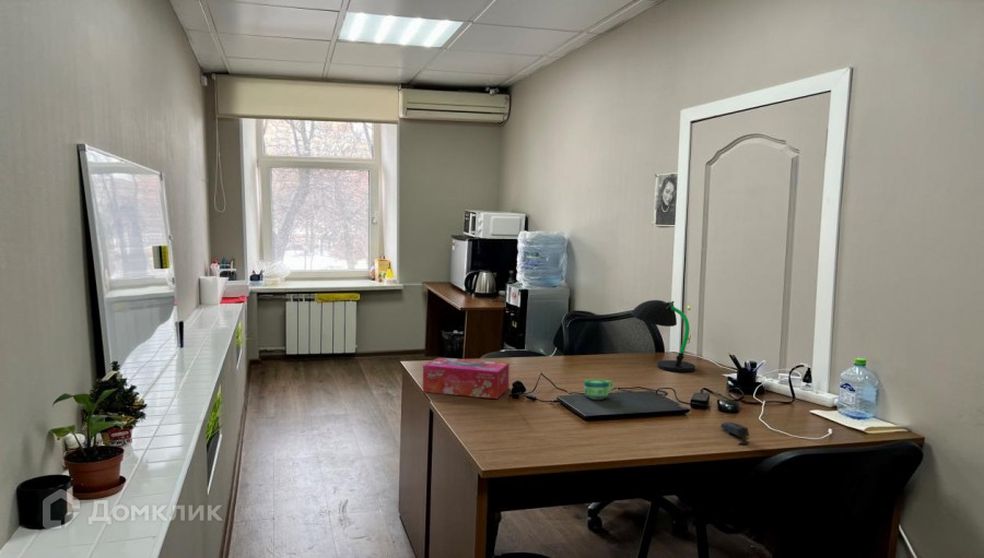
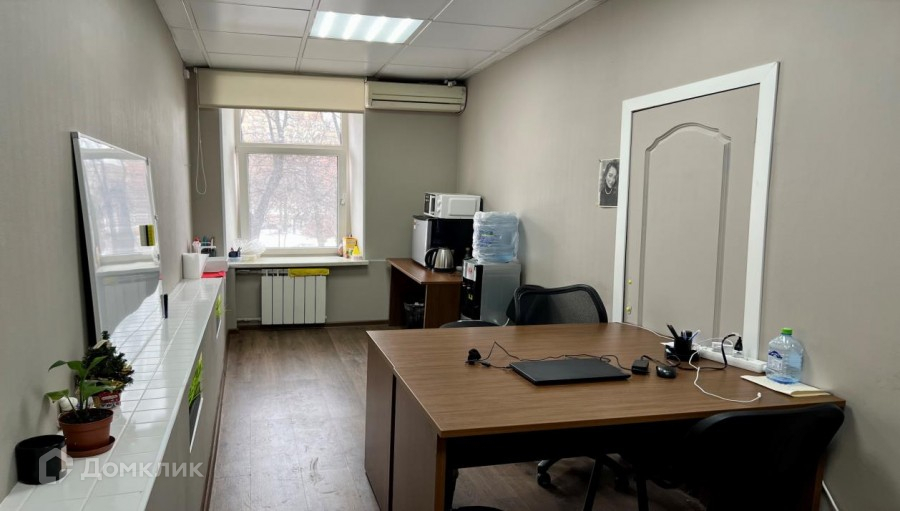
- cup (598, 388)
- desk lamp (663, 325)
- tissue box (466, 377)
- stapler (734, 429)
